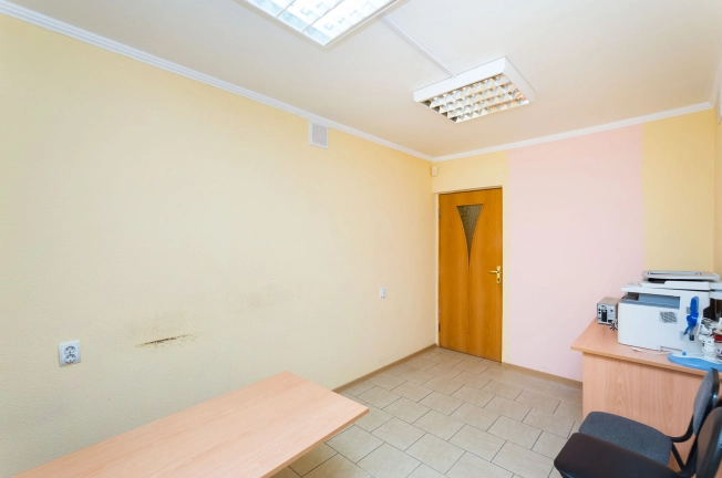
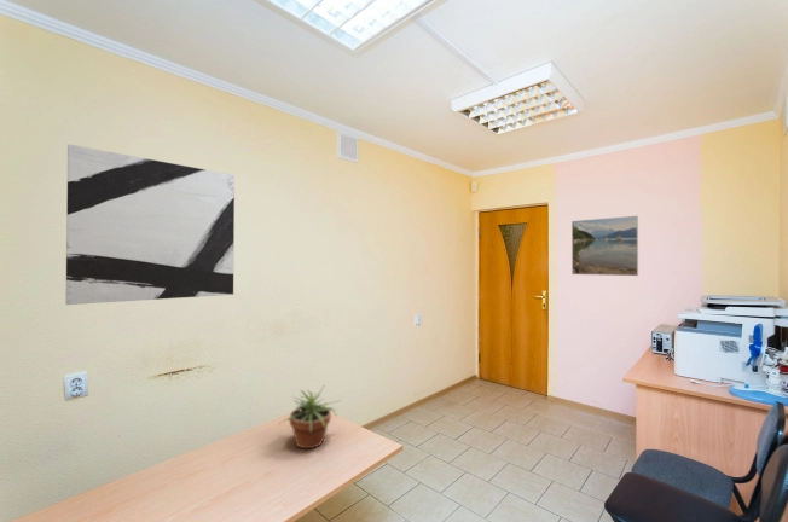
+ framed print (603, 246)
+ wall art (161, 230)
+ potted plant (311, 416)
